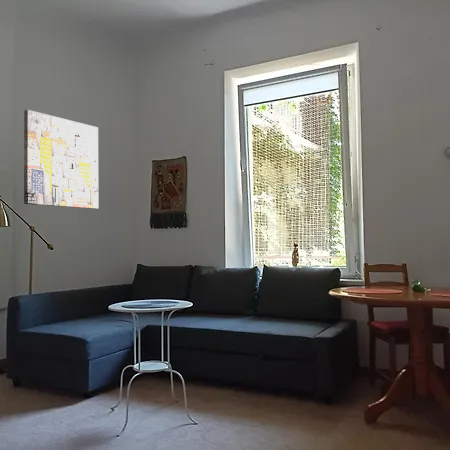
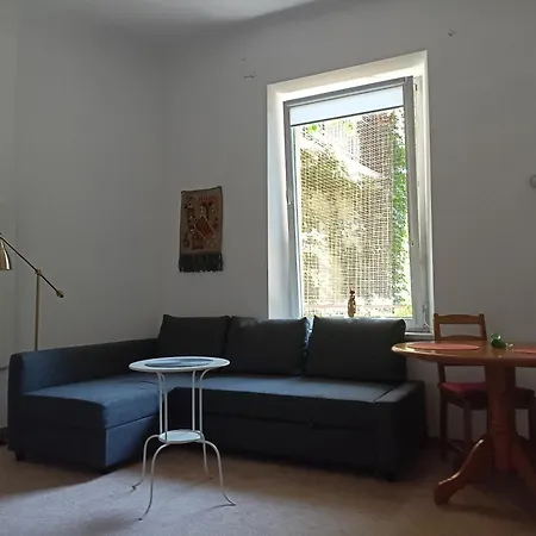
- wall art (63, 162)
